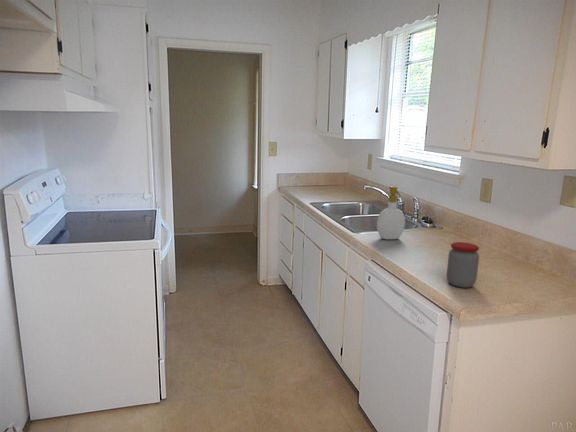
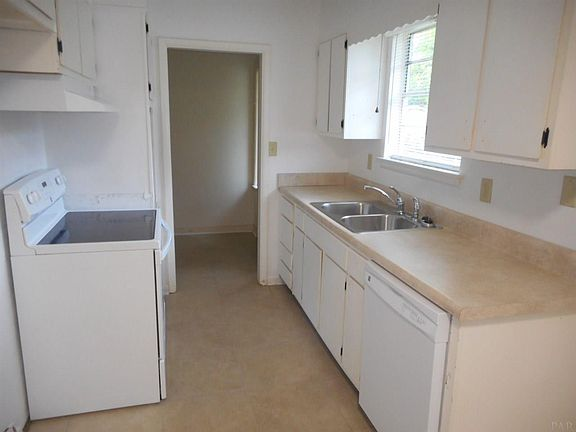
- soap bottle (391, 212)
- jar (462, 264)
